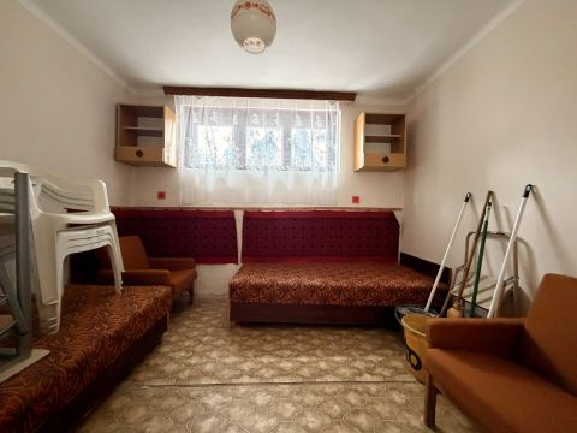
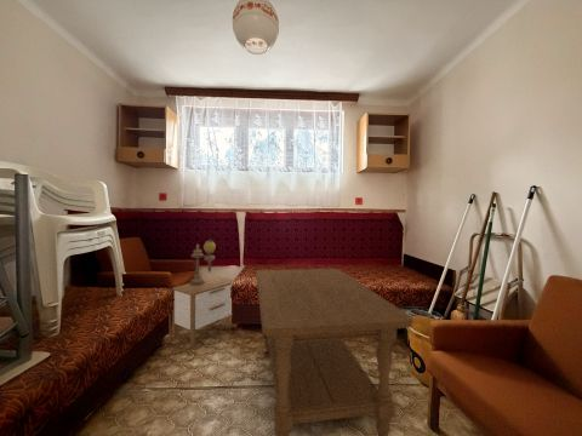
+ coffee table (313, 335)
+ table lamp (205, 259)
+ nightstand (206, 308)
